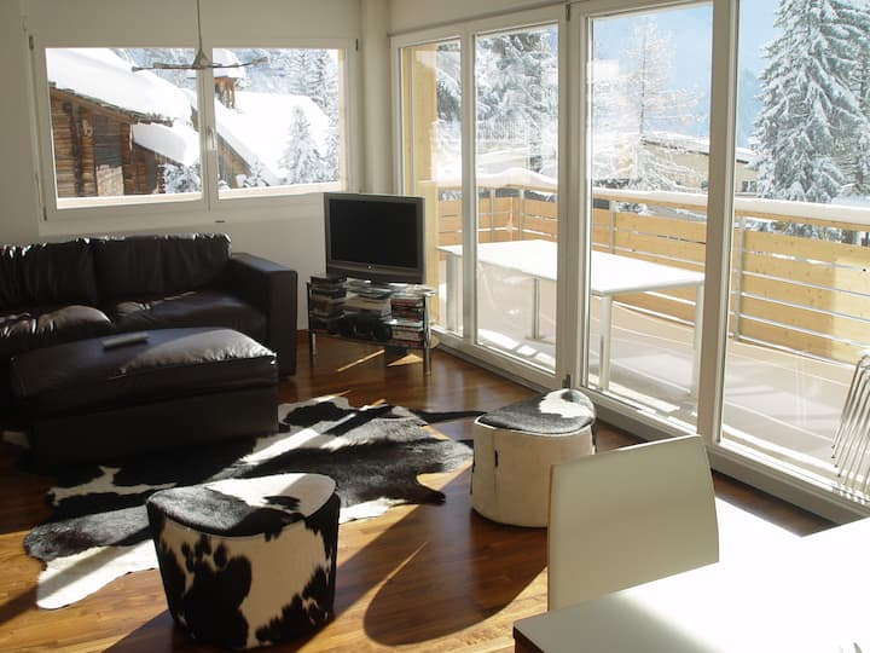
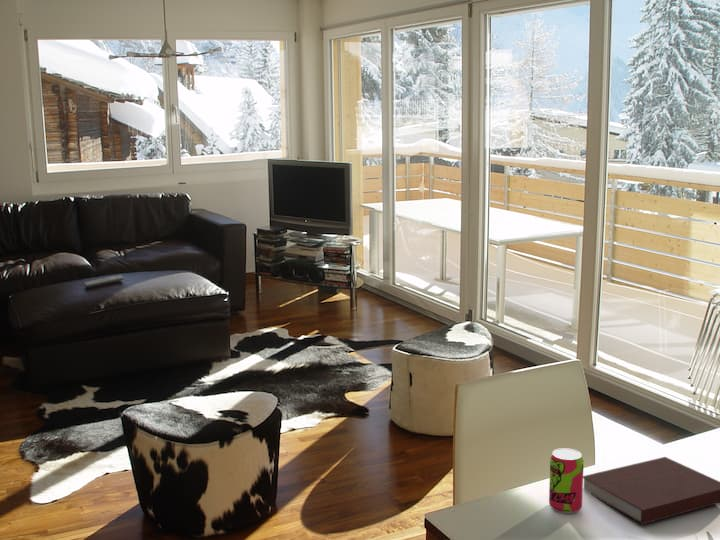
+ notebook (654, 488)
+ beverage can (566, 480)
